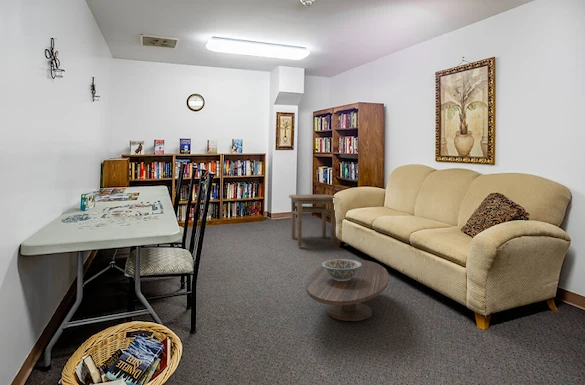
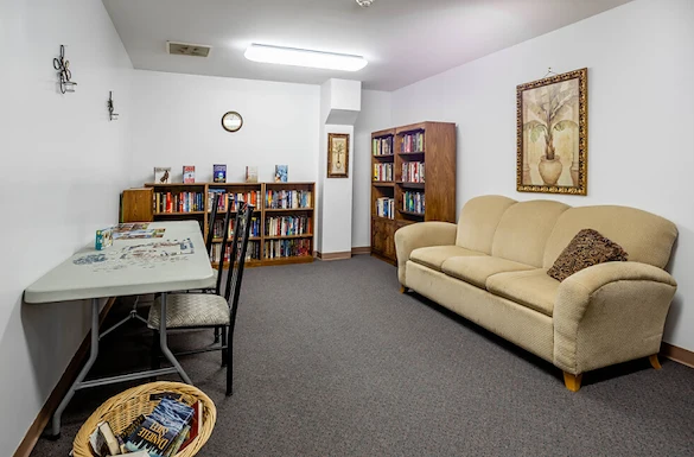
- coffee table (348, 294)
- side table (312, 211)
- decorative bowl (341, 270)
